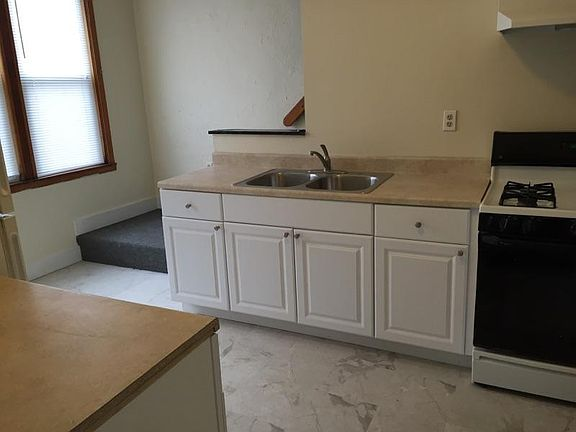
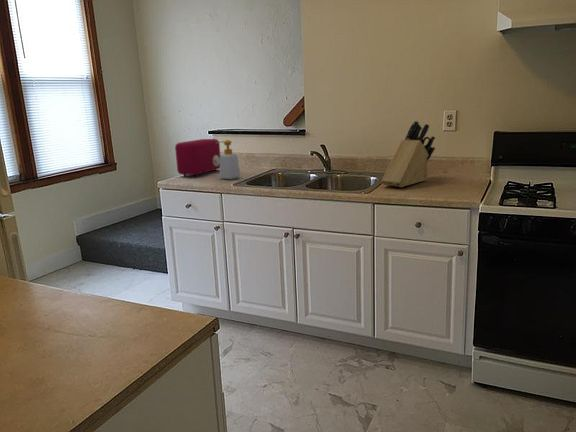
+ toaster (200, 157)
+ knife block (409, 152)
+ soap bottle (226, 159)
